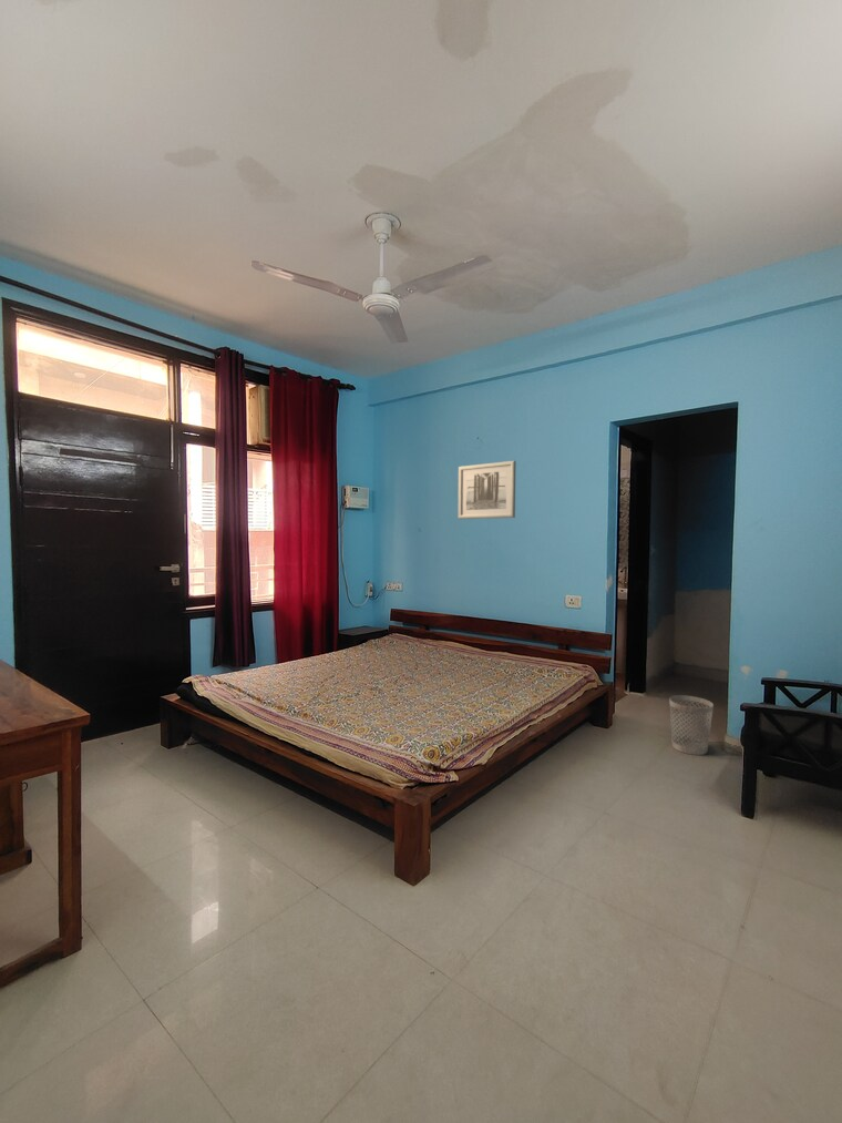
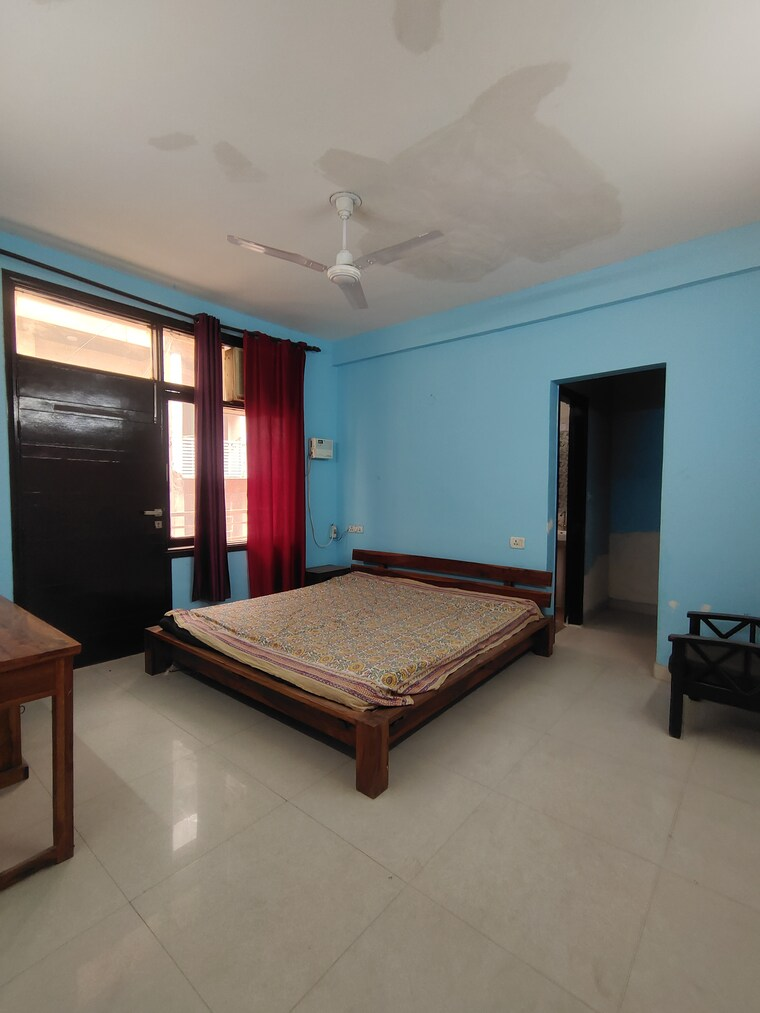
- wastebasket (690, 725)
- wall art (485, 491)
